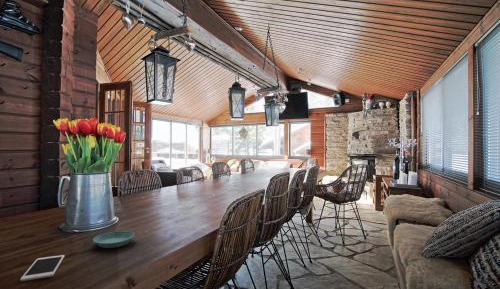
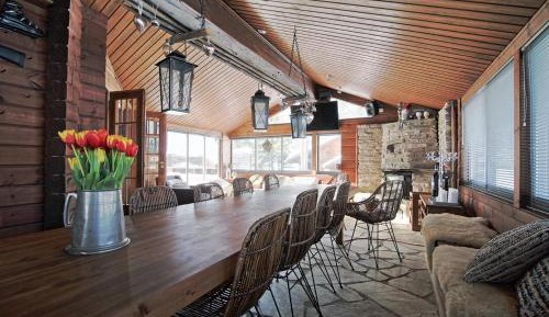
- cell phone (44, 266)
- saucer (114, 239)
